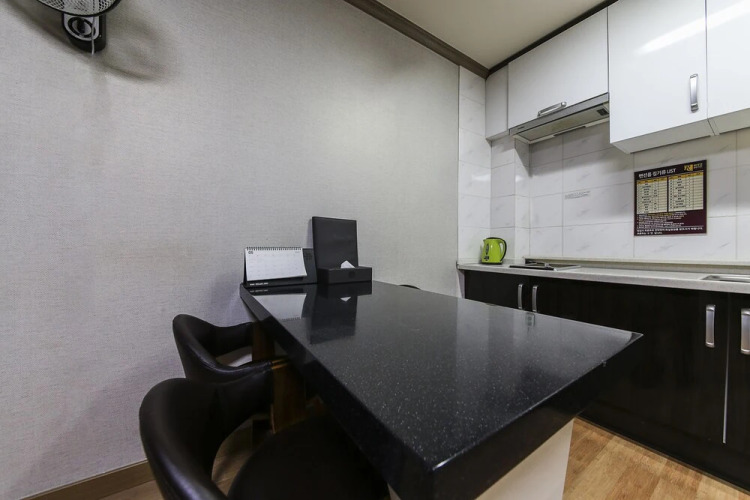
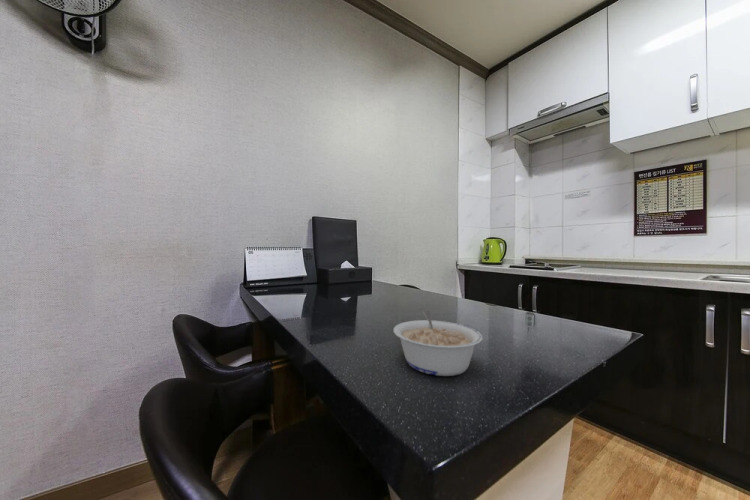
+ legume (433, 342)
